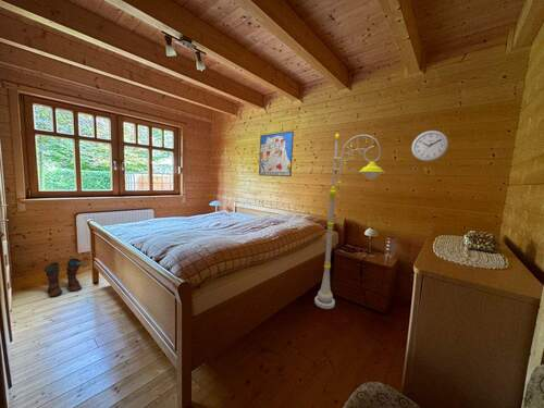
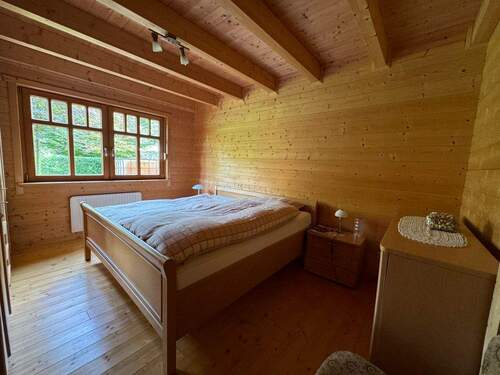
- wall clock (429, 146)
- wall art (274, 154)
- boots (67, 274)
- floor lamp (333, 223)
